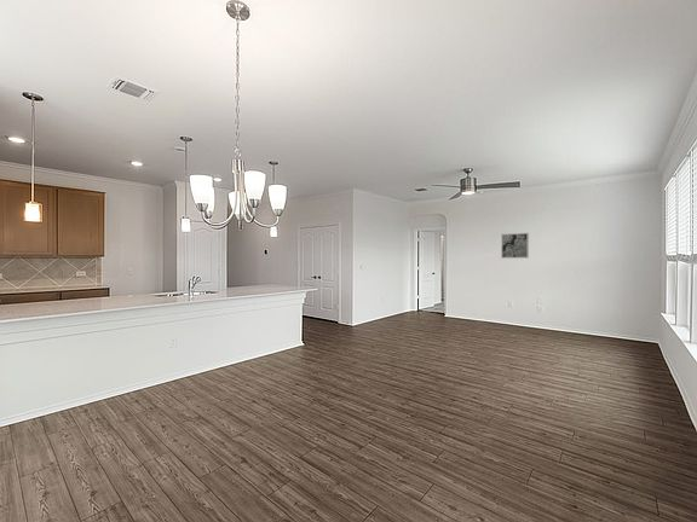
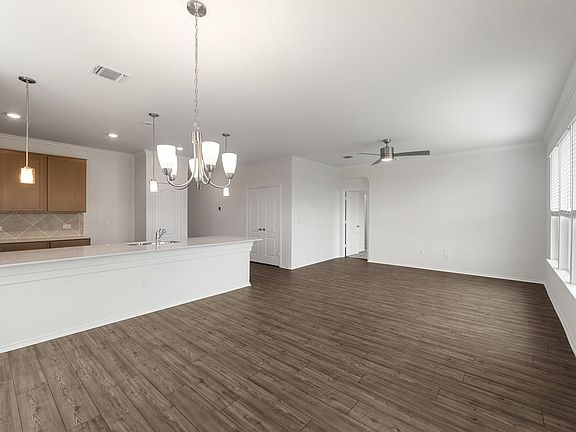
- wall art (514, 245)
